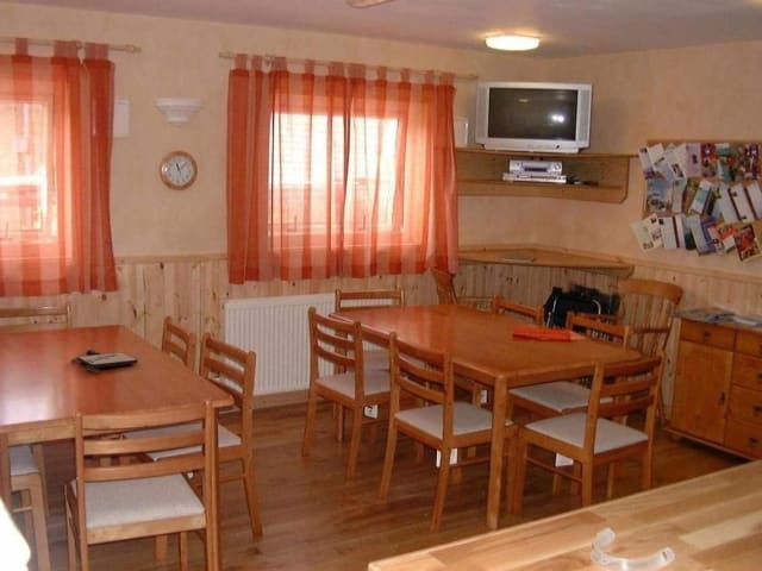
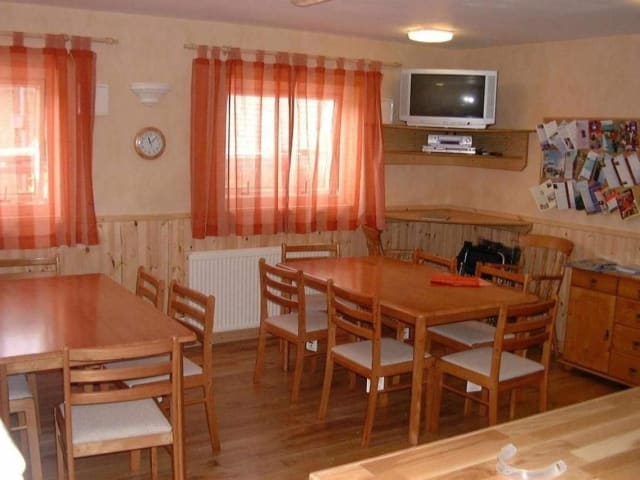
- board game (105, 358)
